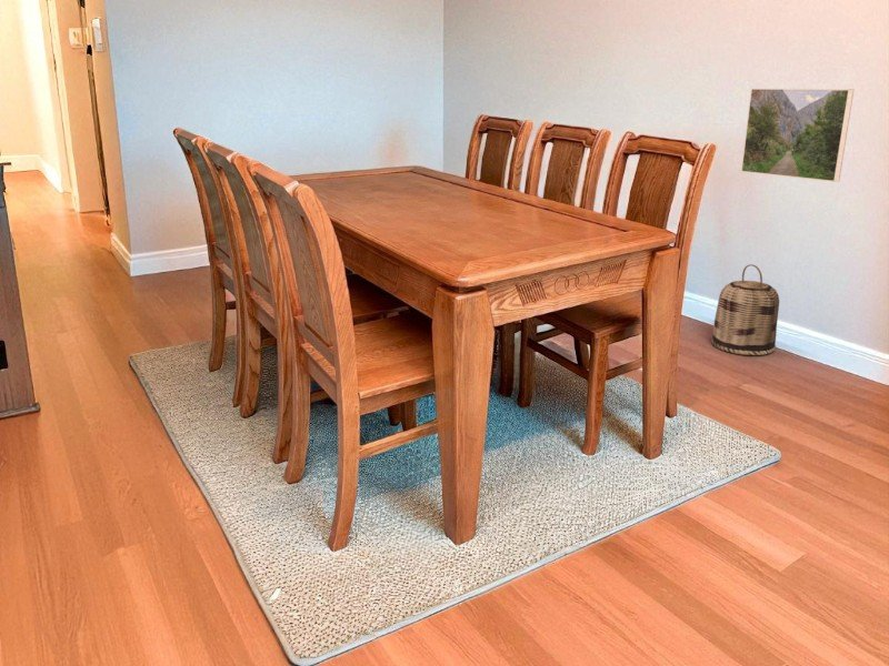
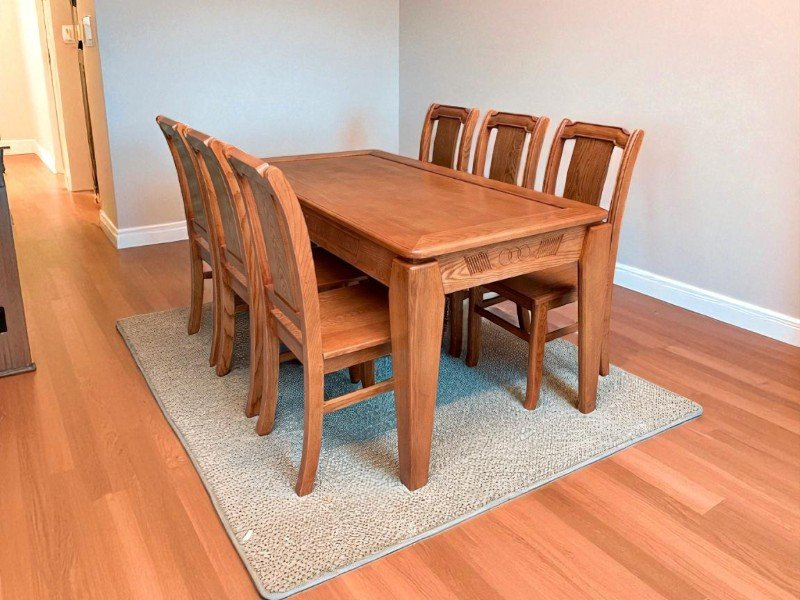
- basket (748, 305)
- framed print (793, 133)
